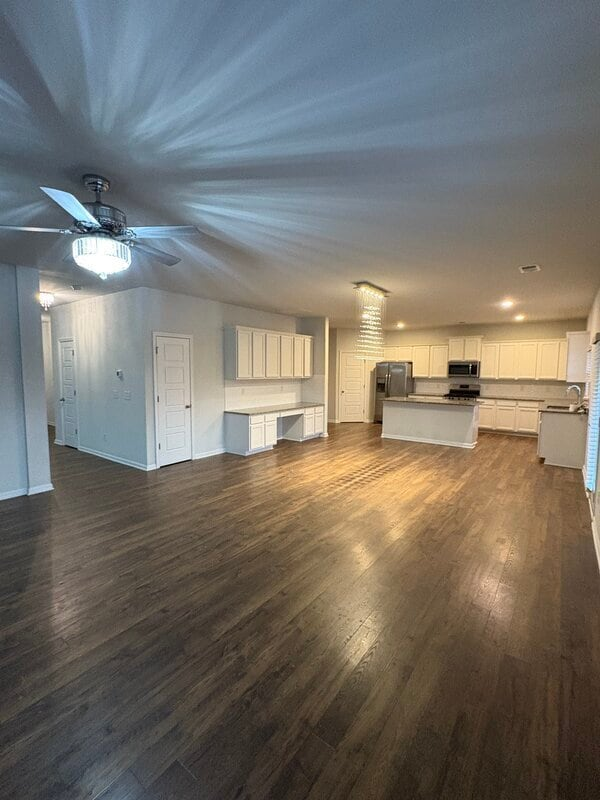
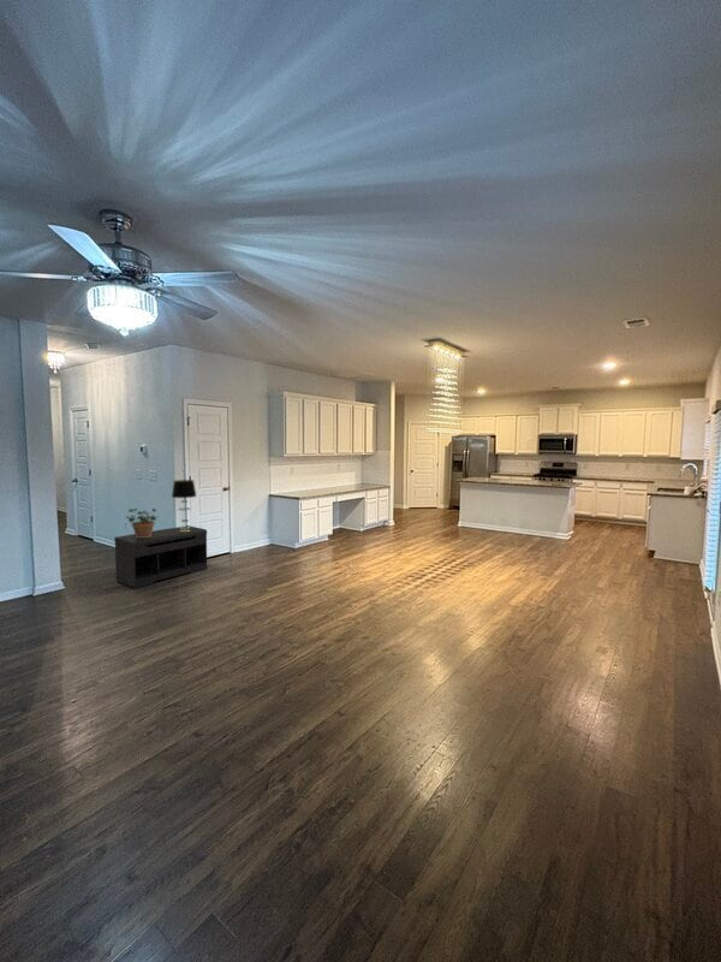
+ table lamp (184, 507)
+ bench (162, 553)
+ potted plant (141, 522)
